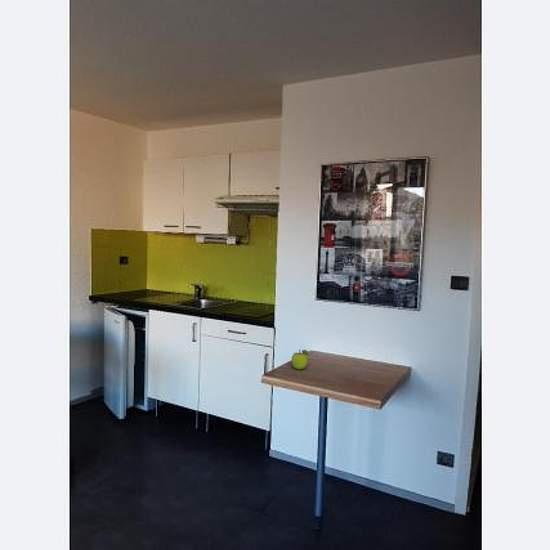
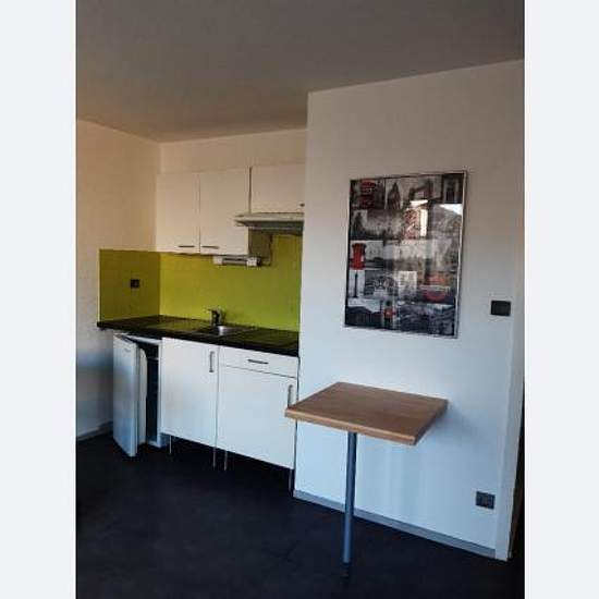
- fruit (300, 359)
